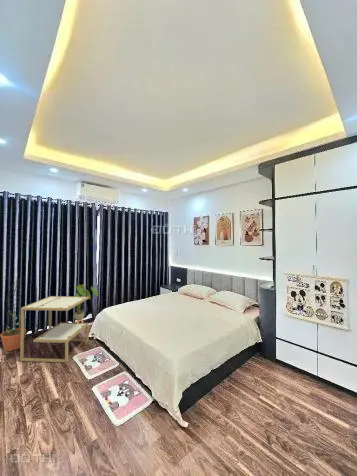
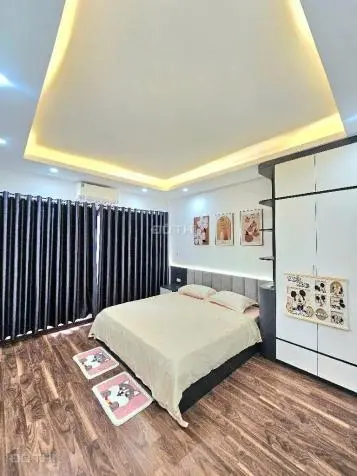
- house plant (80, 305)
- decorative plant (13, 312)
- side table (57, 325)
